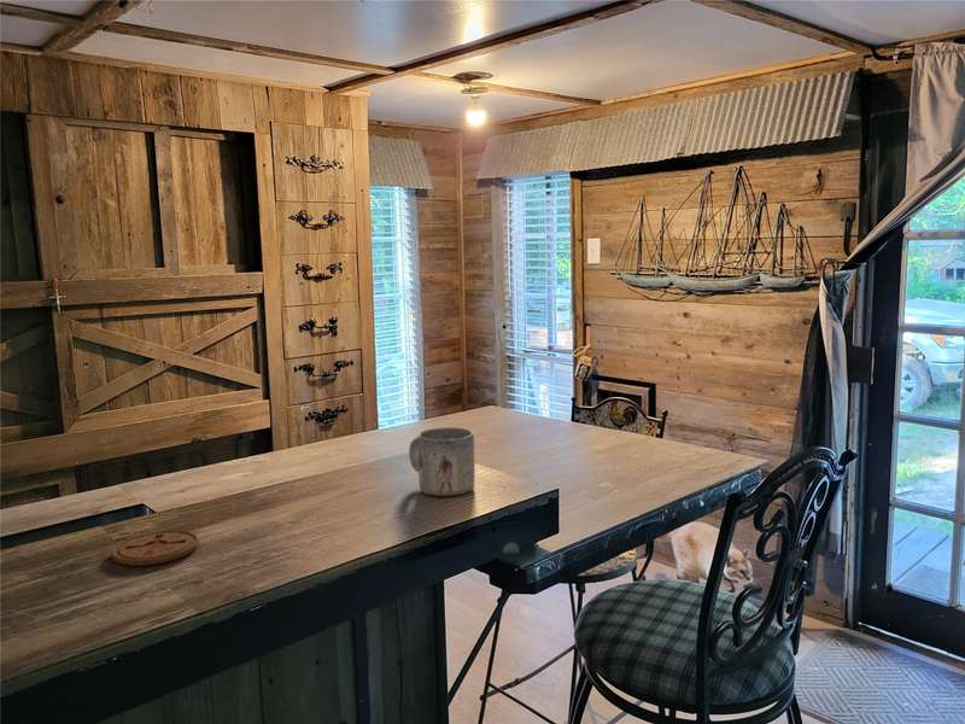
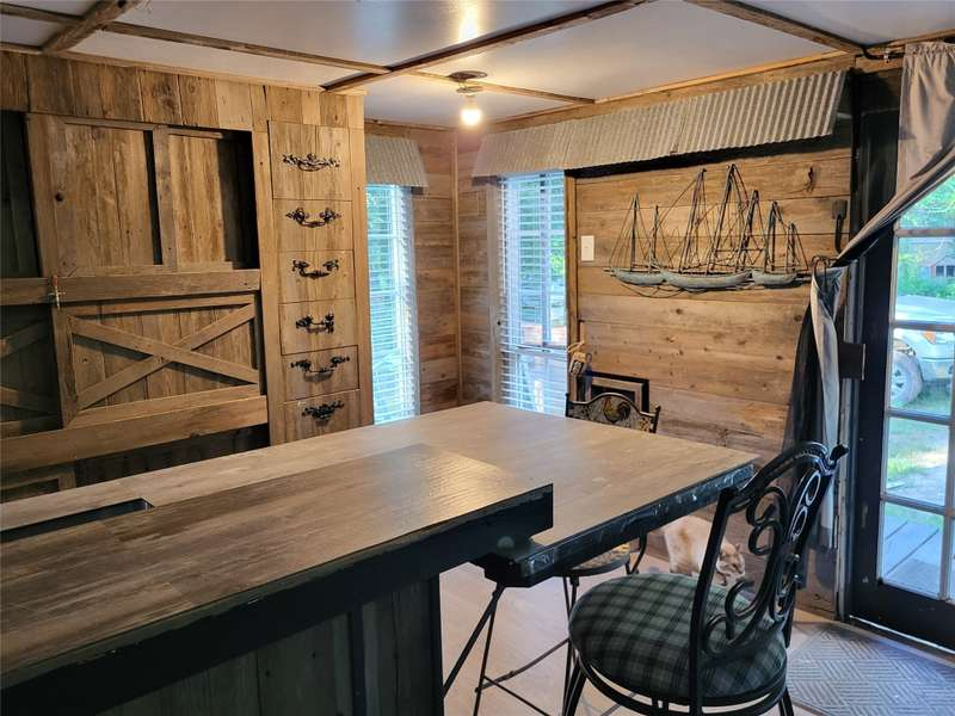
- mug (437, 459)
- coaster (156, 547)
